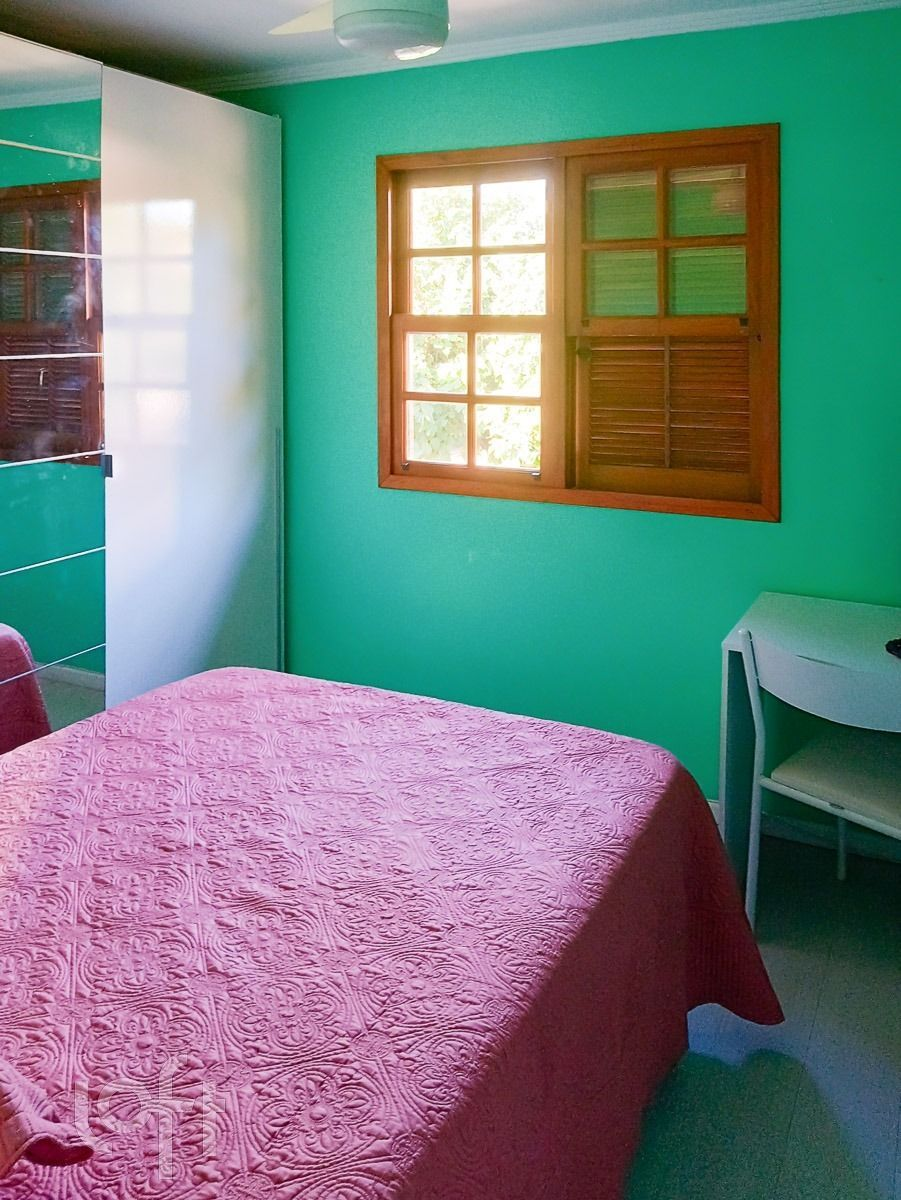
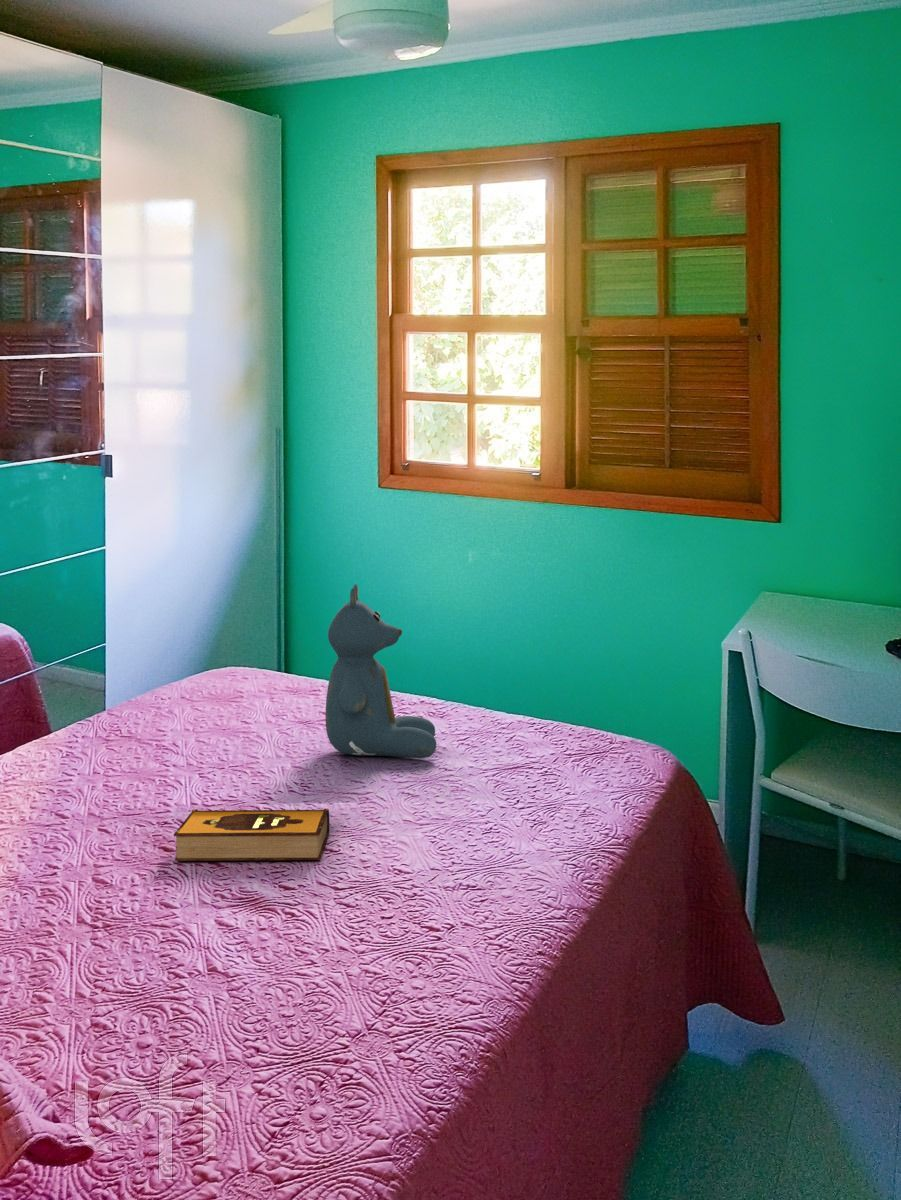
+ teddy bear (380, 669)
+ hardback book (255, 832)
